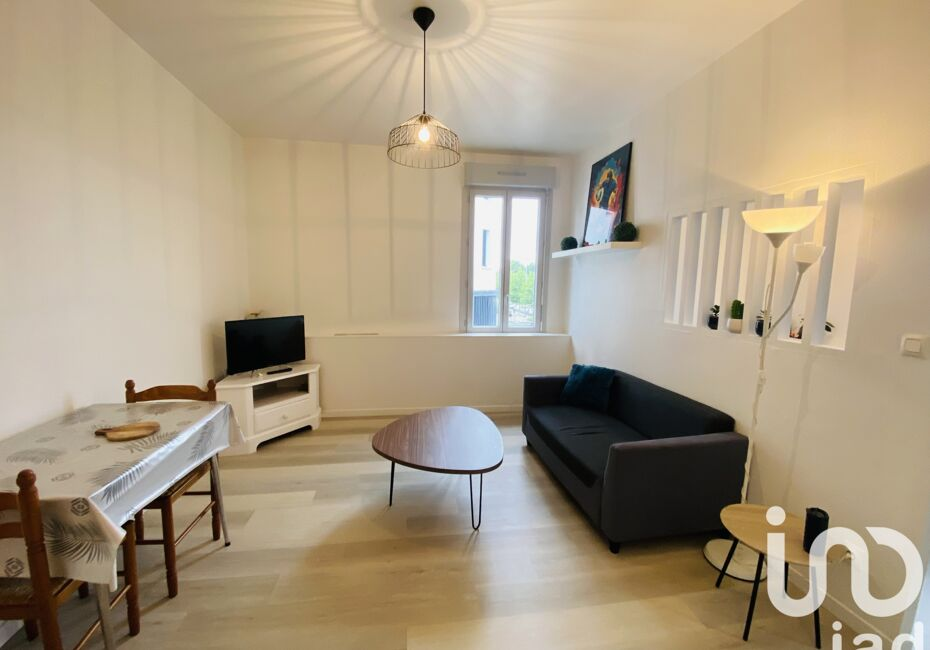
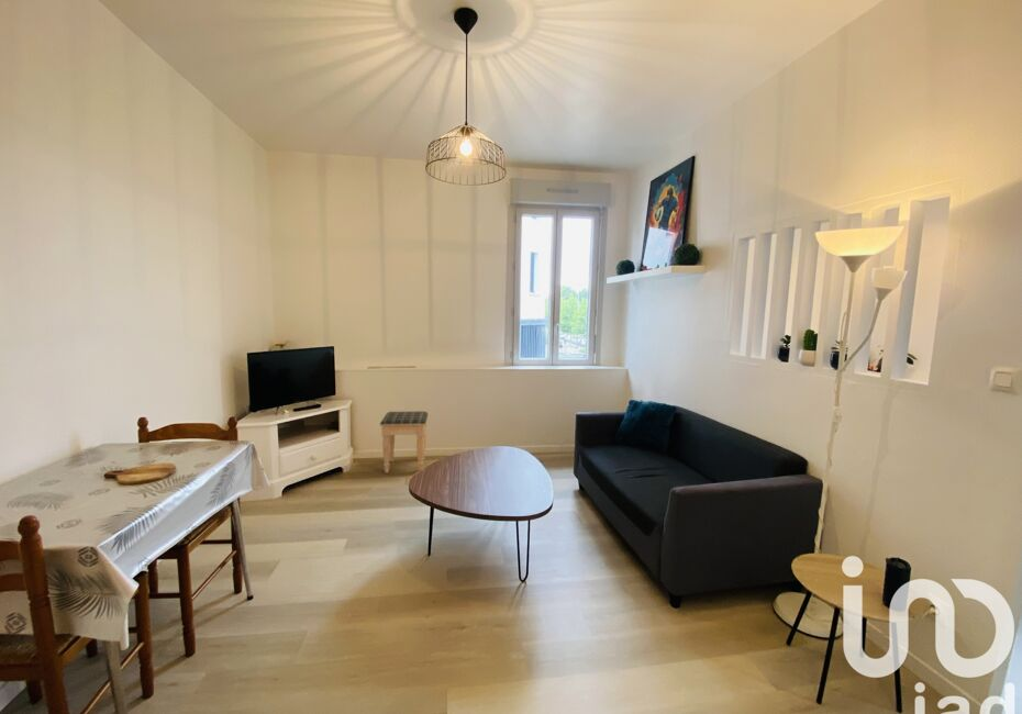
+ footstool (404, 434)
